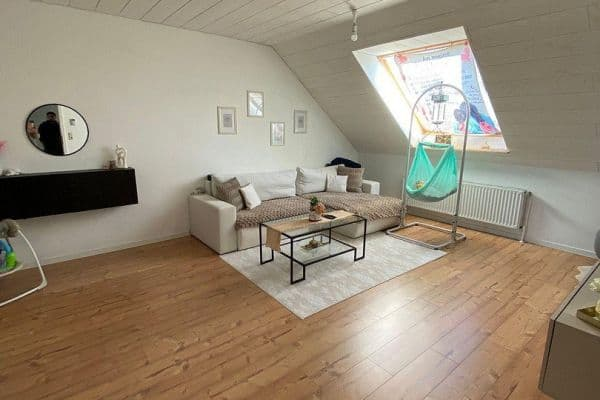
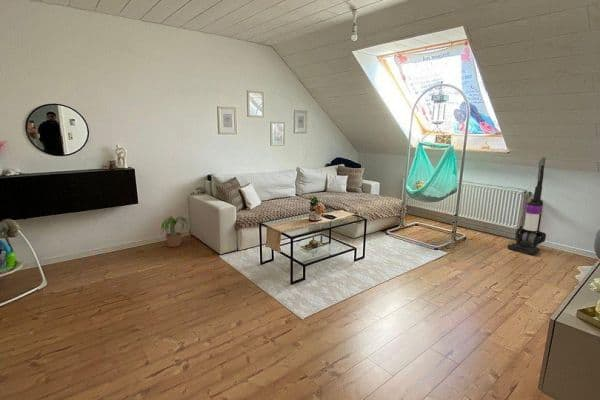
+ potted plant (174, 230)
+ vacuum cleaner (533, 204)
